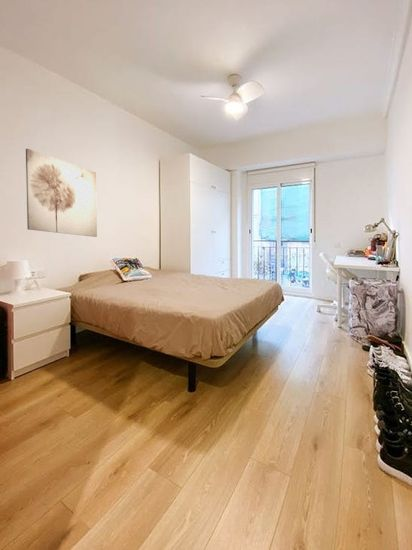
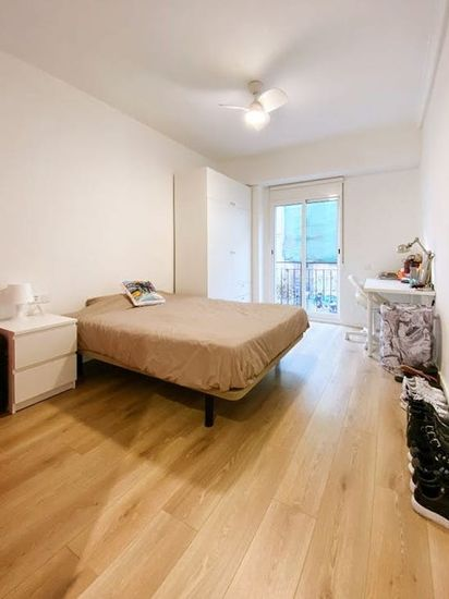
- wall art (65, 197)
